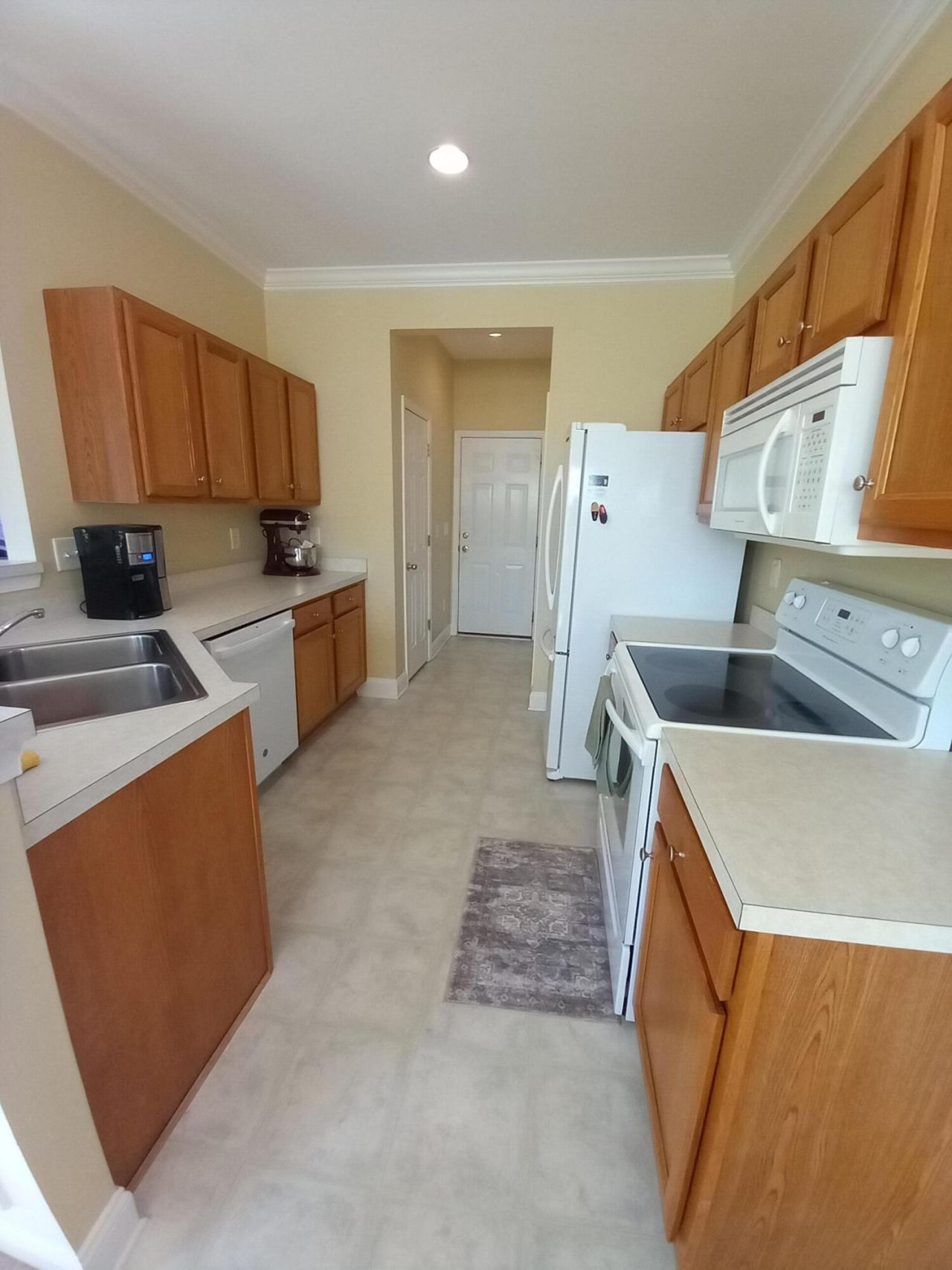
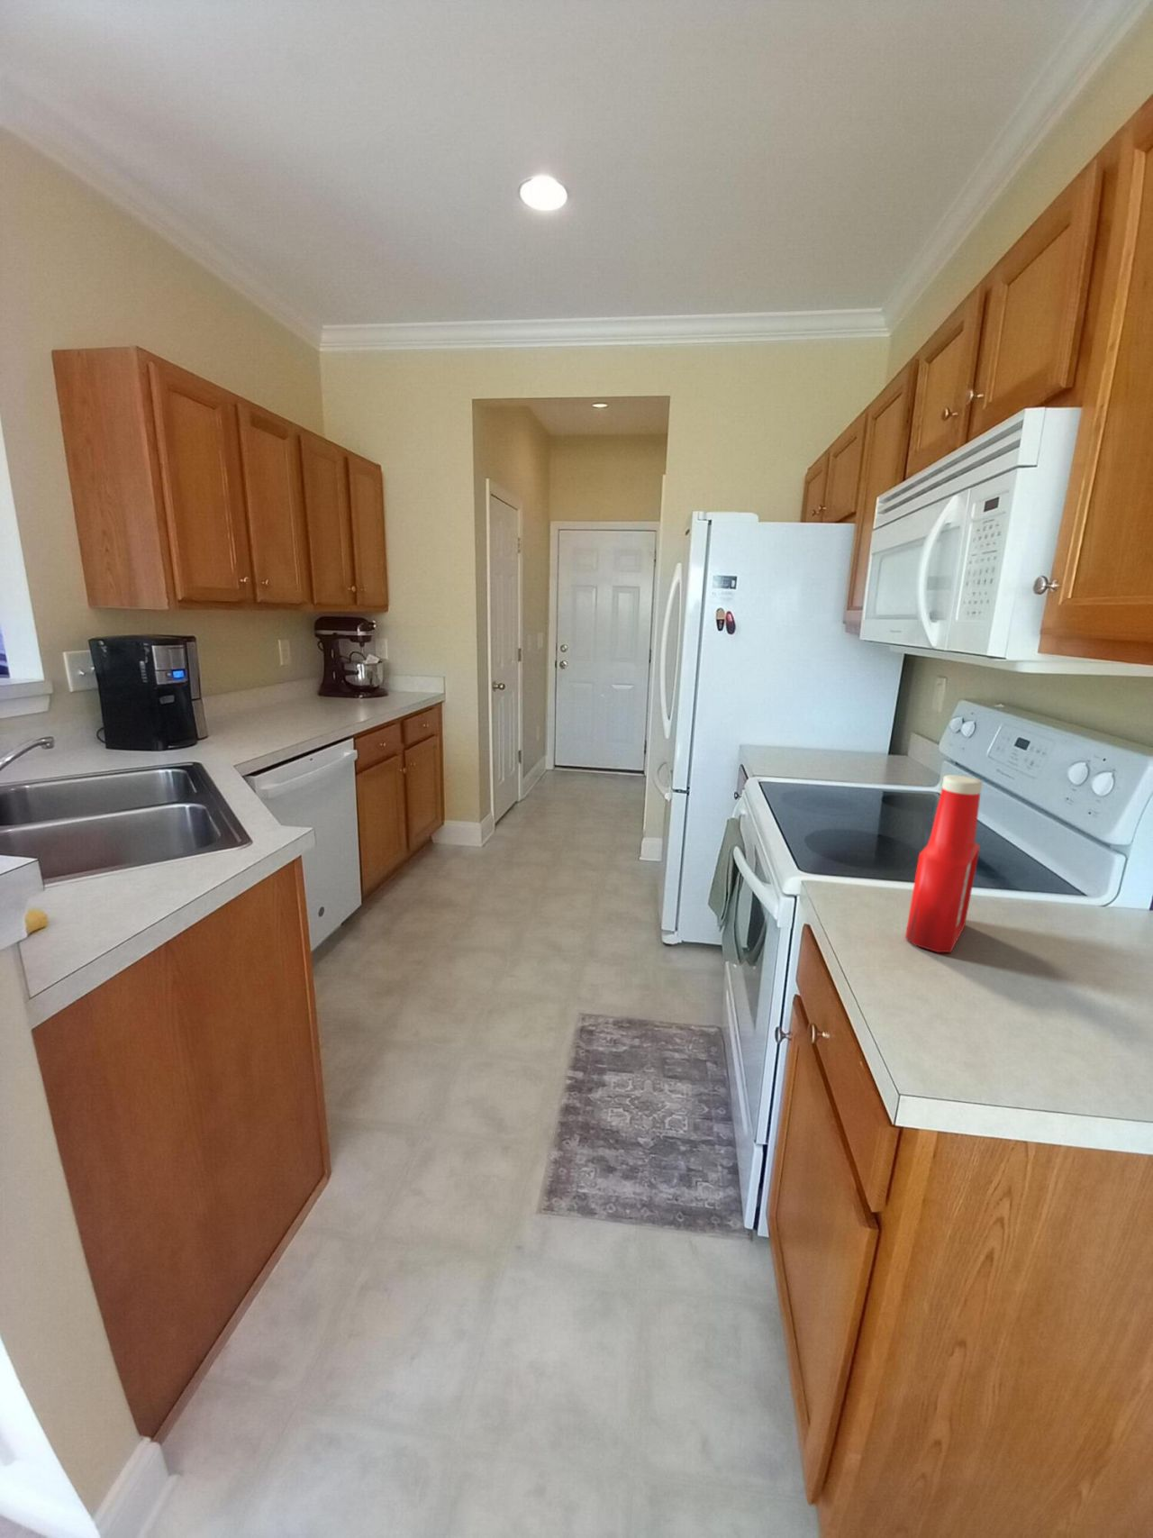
+ soap bottle (948, 857)
